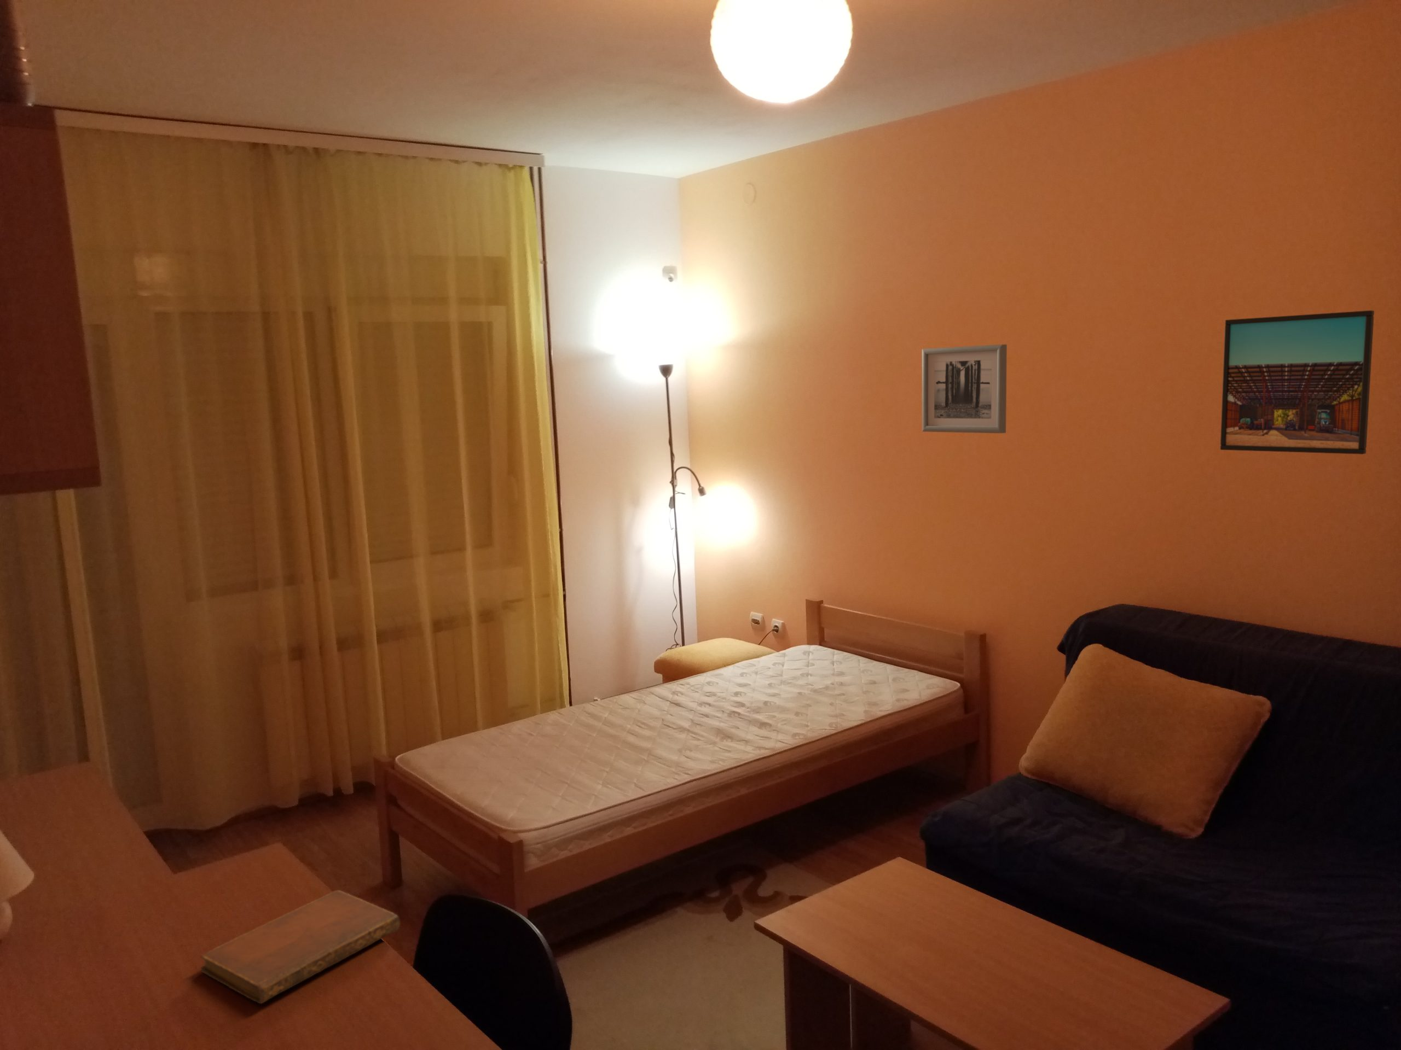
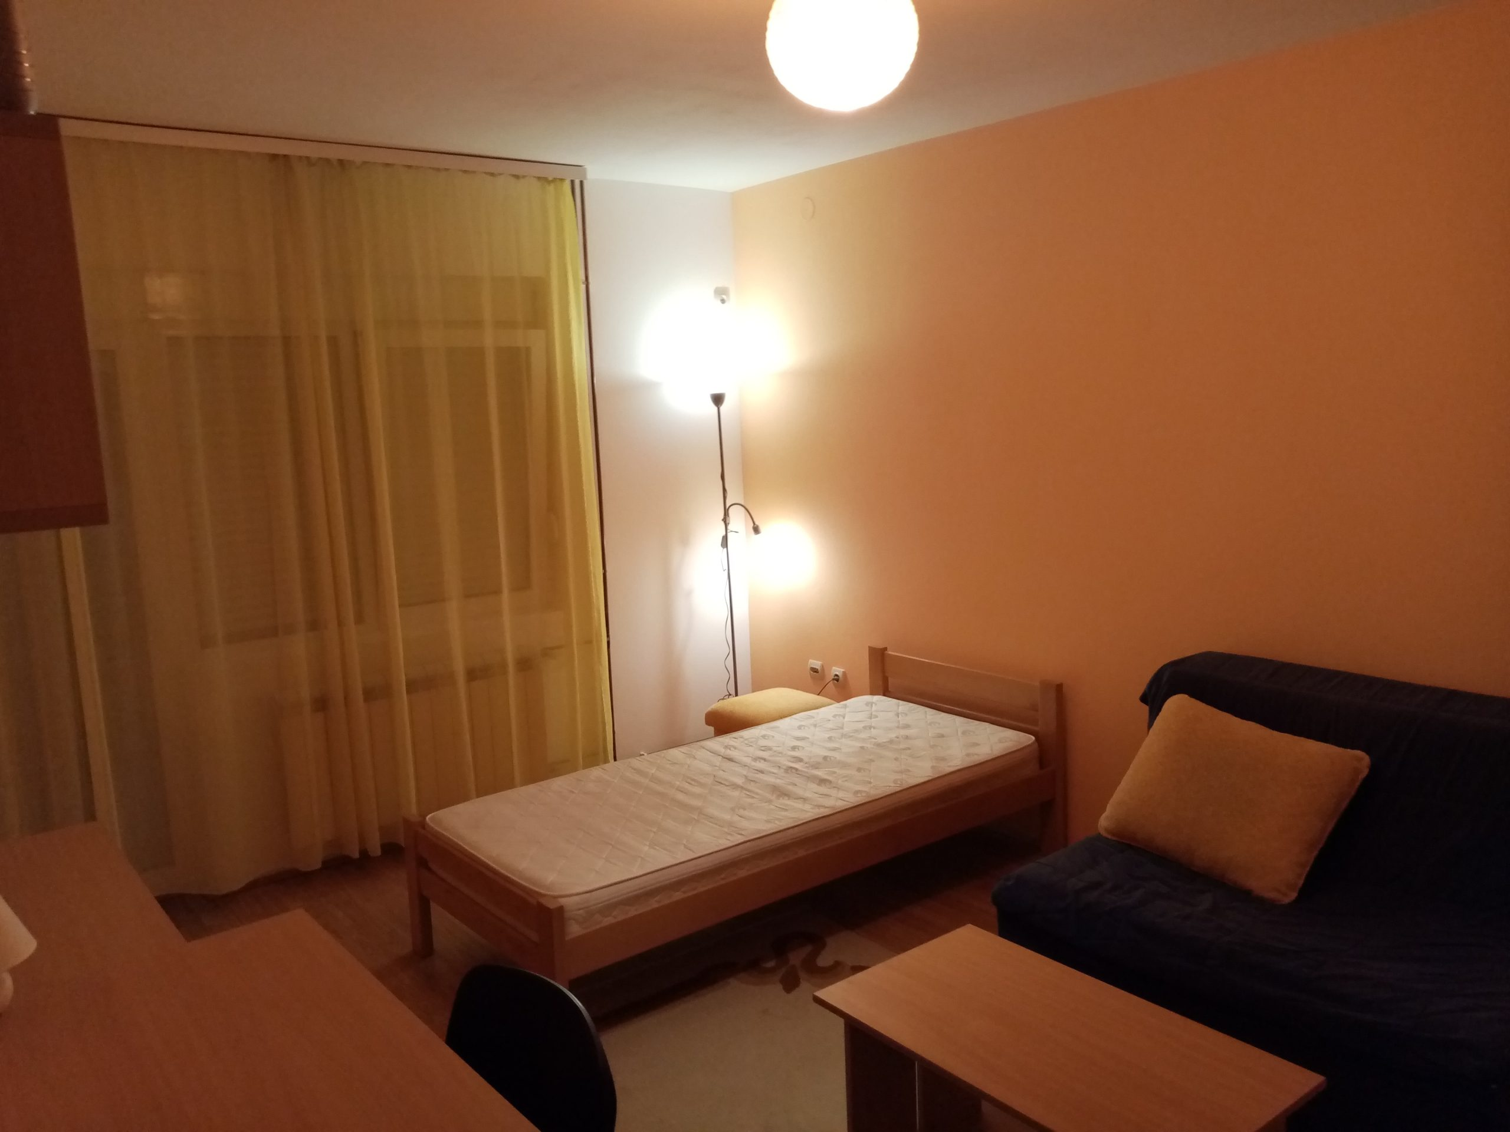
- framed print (1293, 384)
- notebook (302, 942)
- wall art (963, 389)
